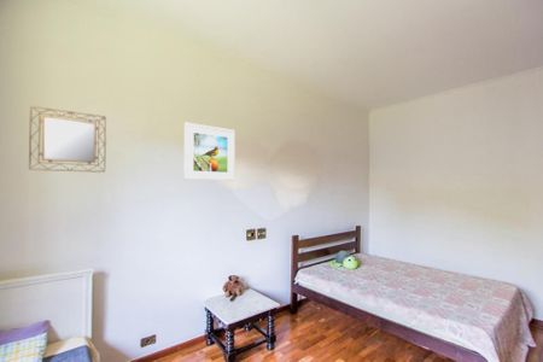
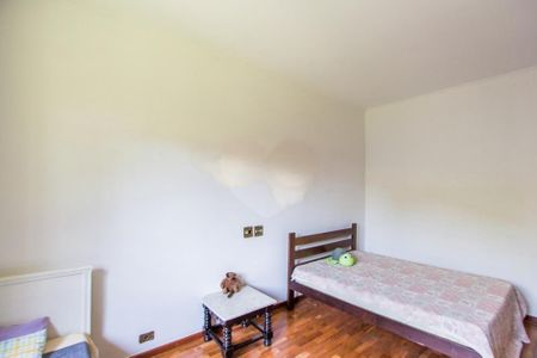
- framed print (210, 153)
- home mirror (70, 140)
